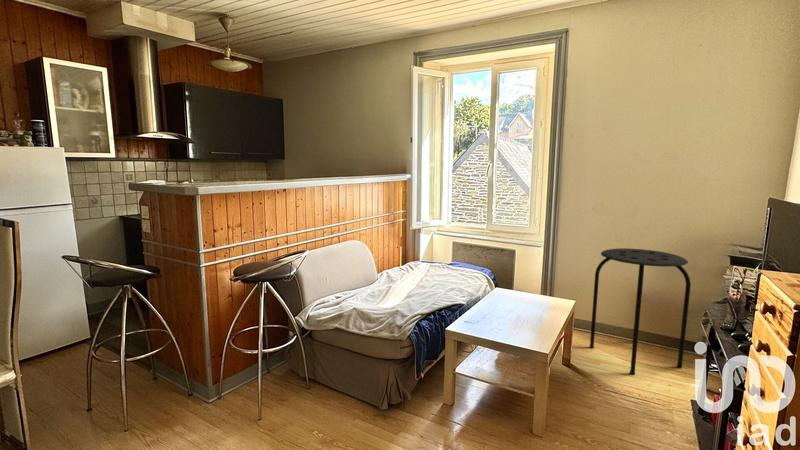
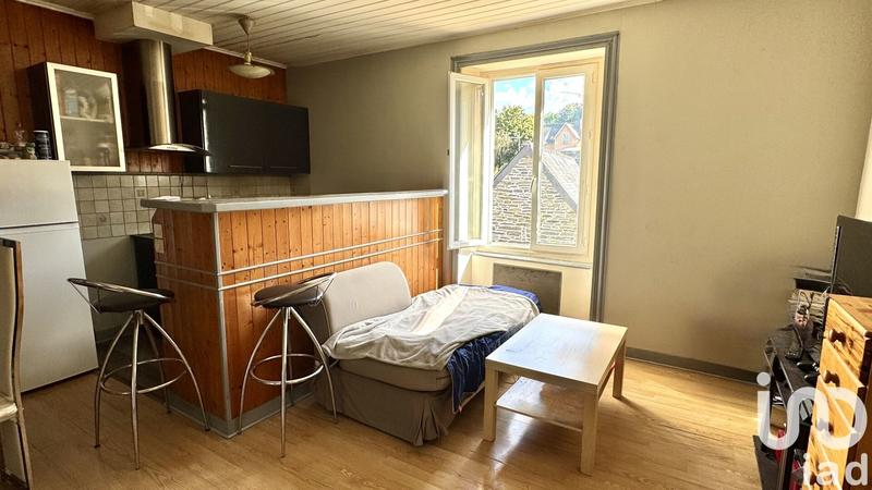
- stool (637, 306)
